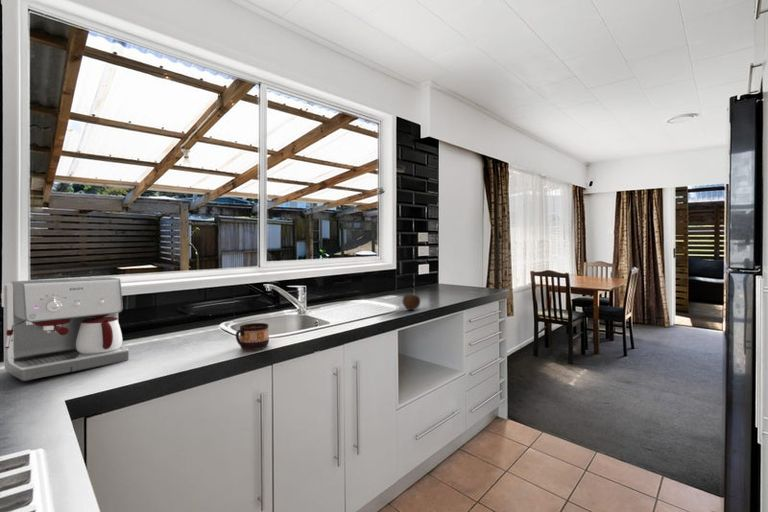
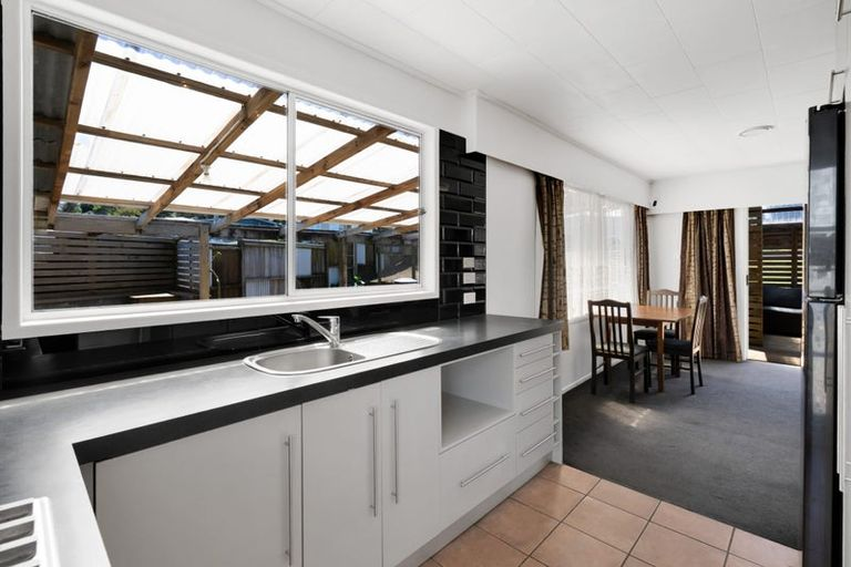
- cup (252, 336)
- fruit (411, 300)
- coffee maker (70, 322)
